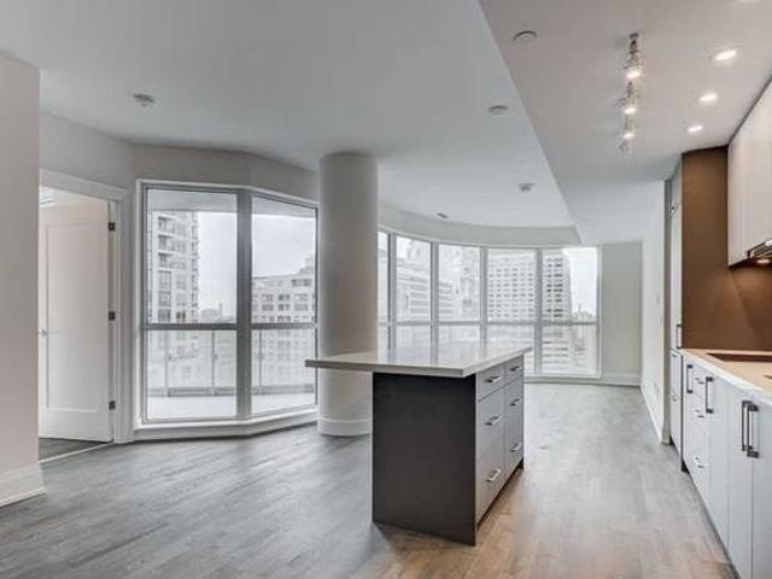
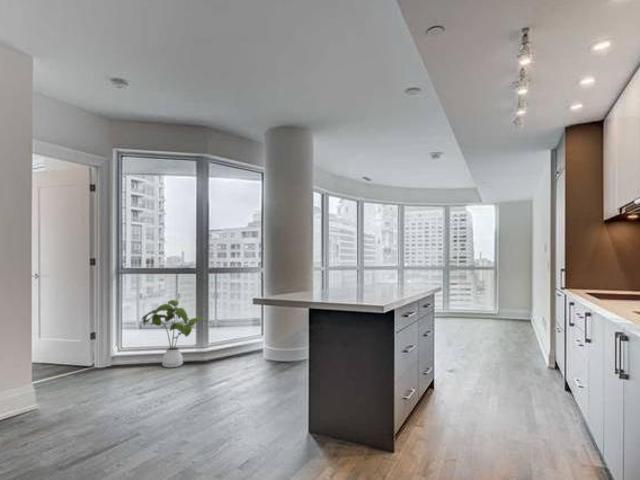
+ house plant (173, 333)
